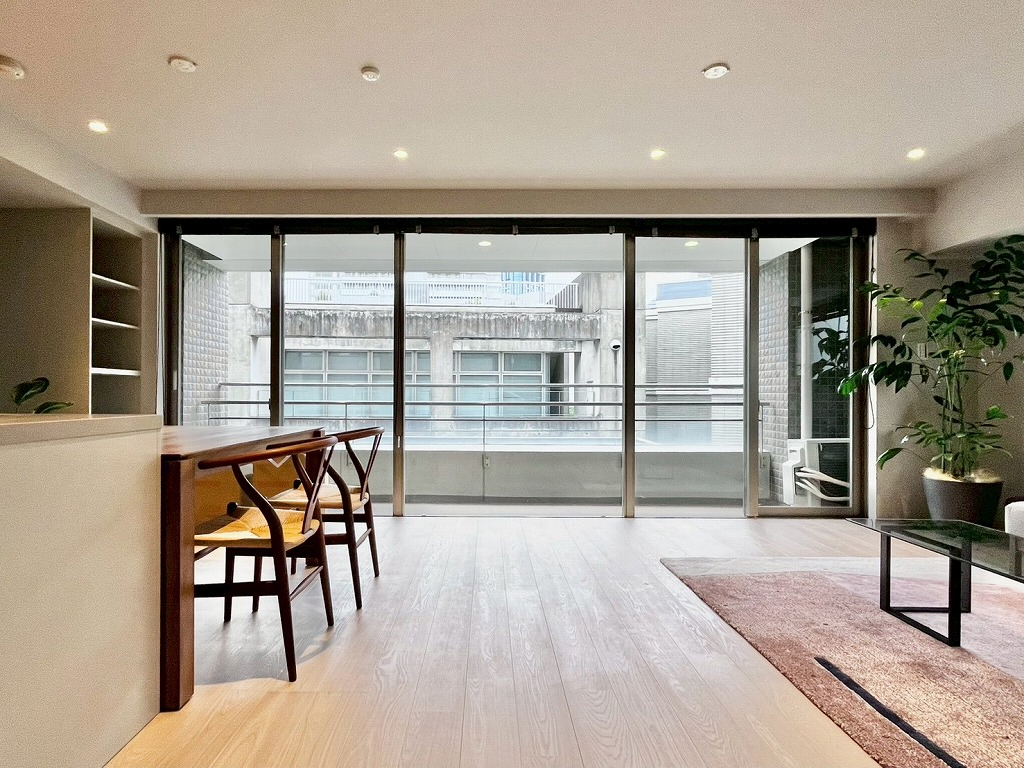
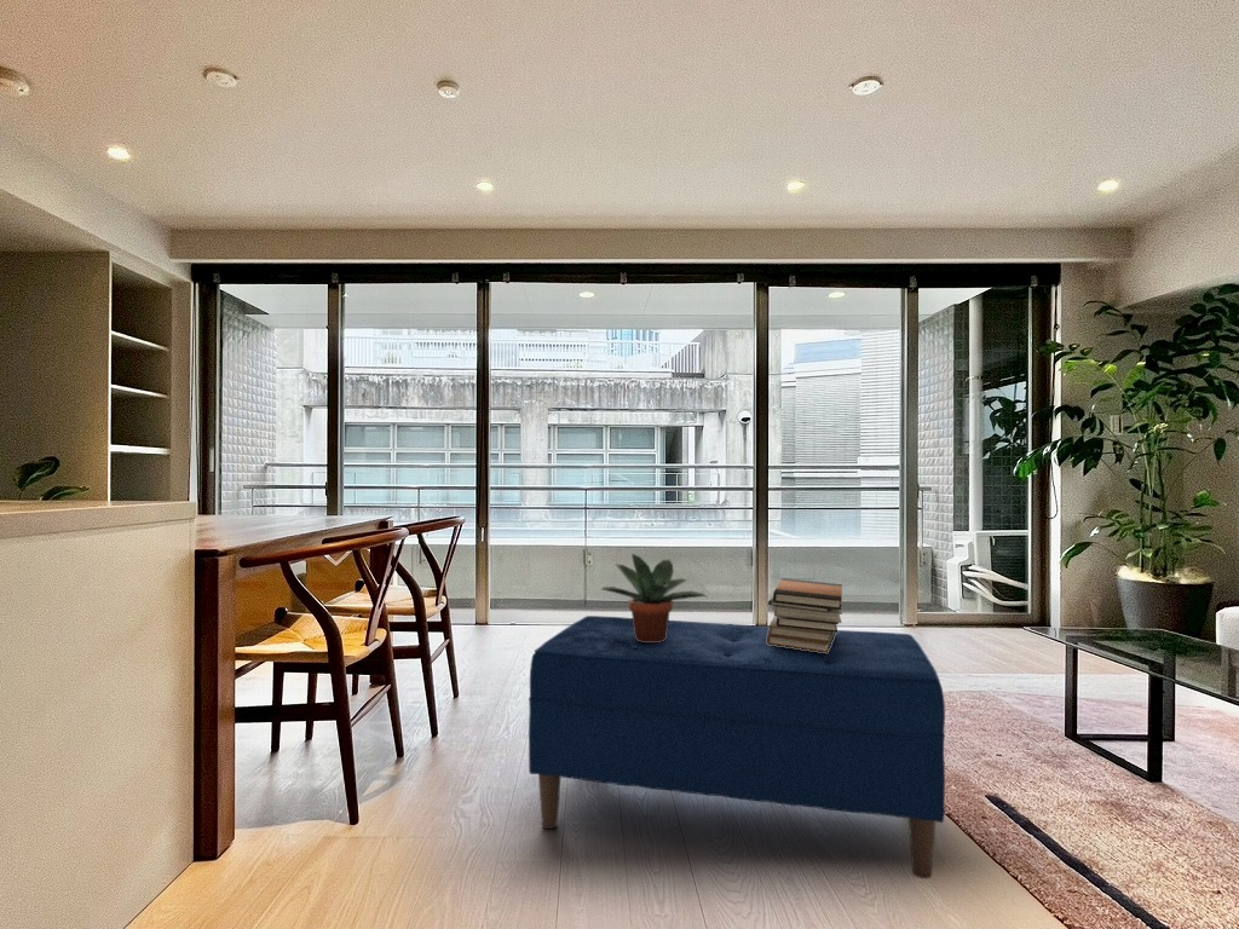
+ book stack (805, 613)
+ bench (731, 727)
+ potted plant (651, 594)
